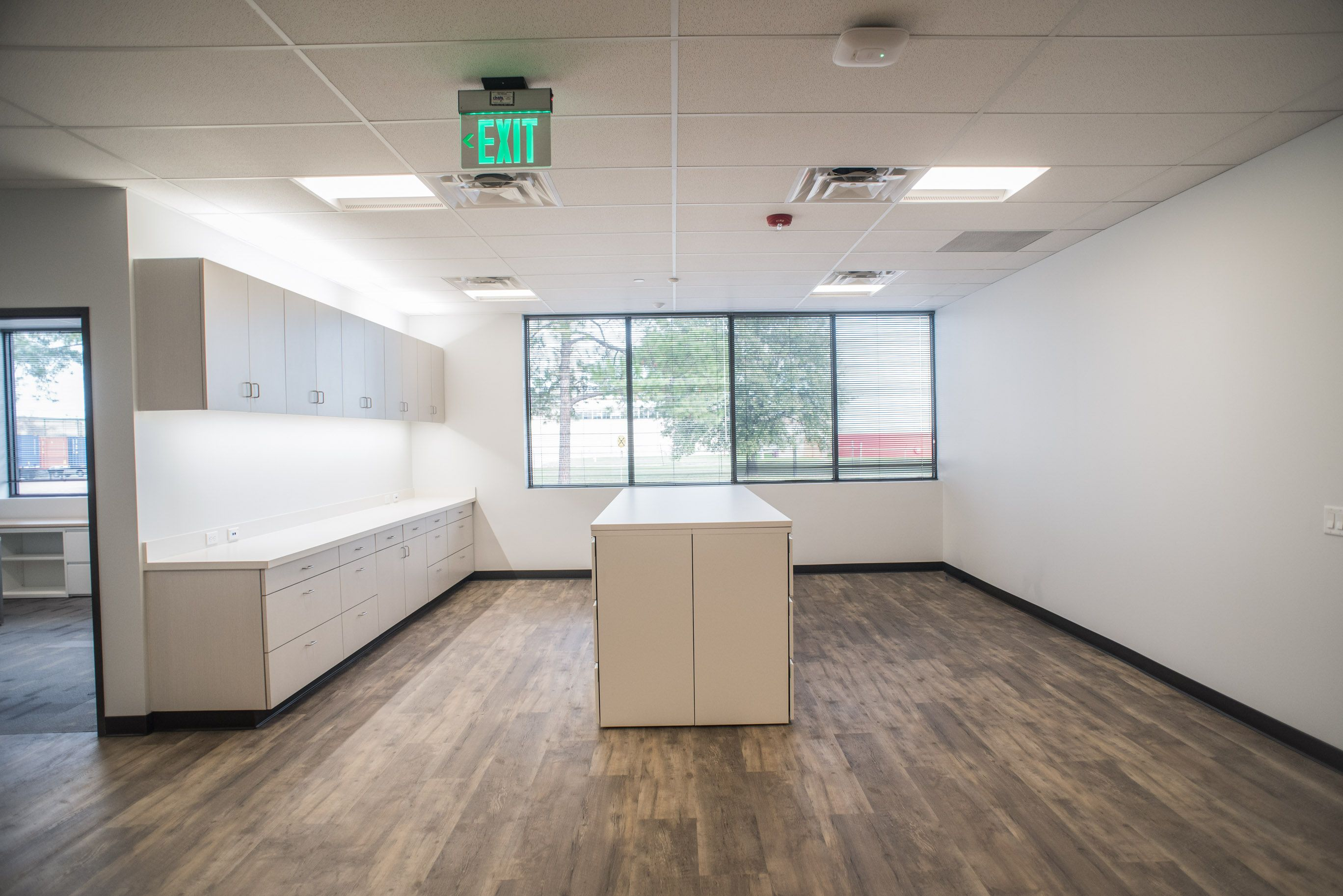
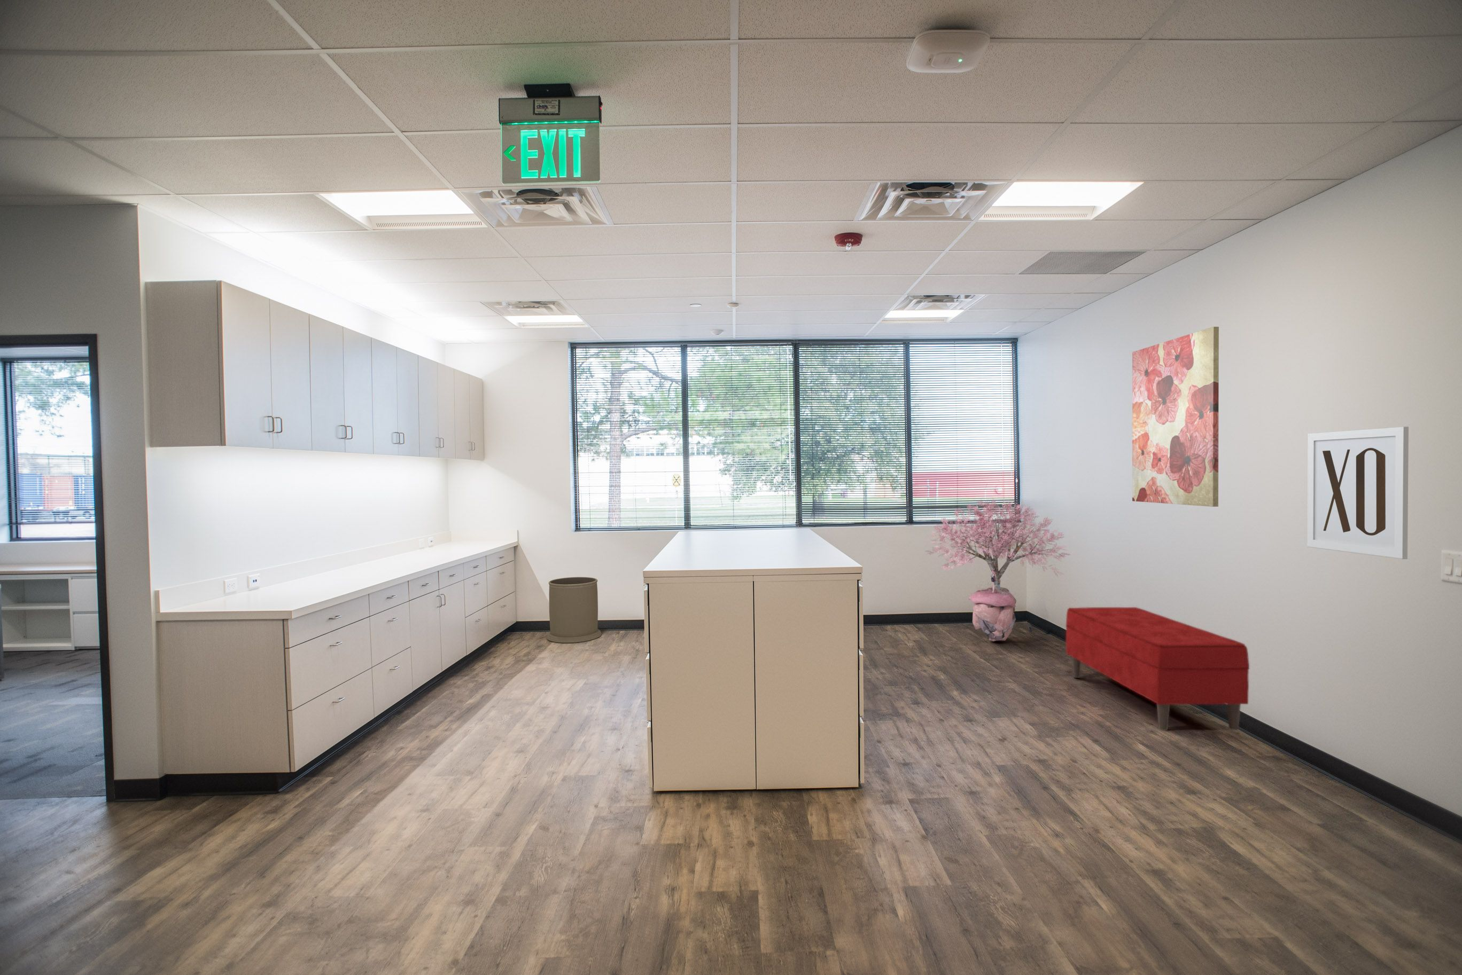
+ trash can (574, 608)
+ wall art (1171, 422)
+ potted tree (996, 569)
+ wall art (1353, 491)
+ bench (1145, 662)
